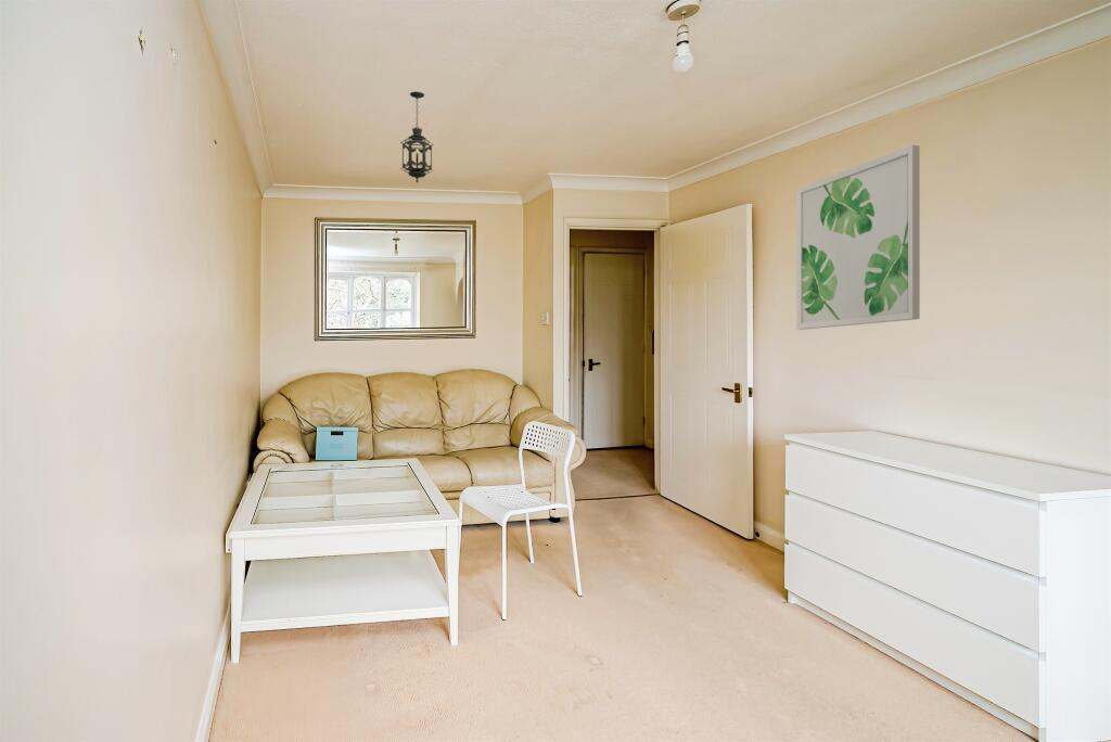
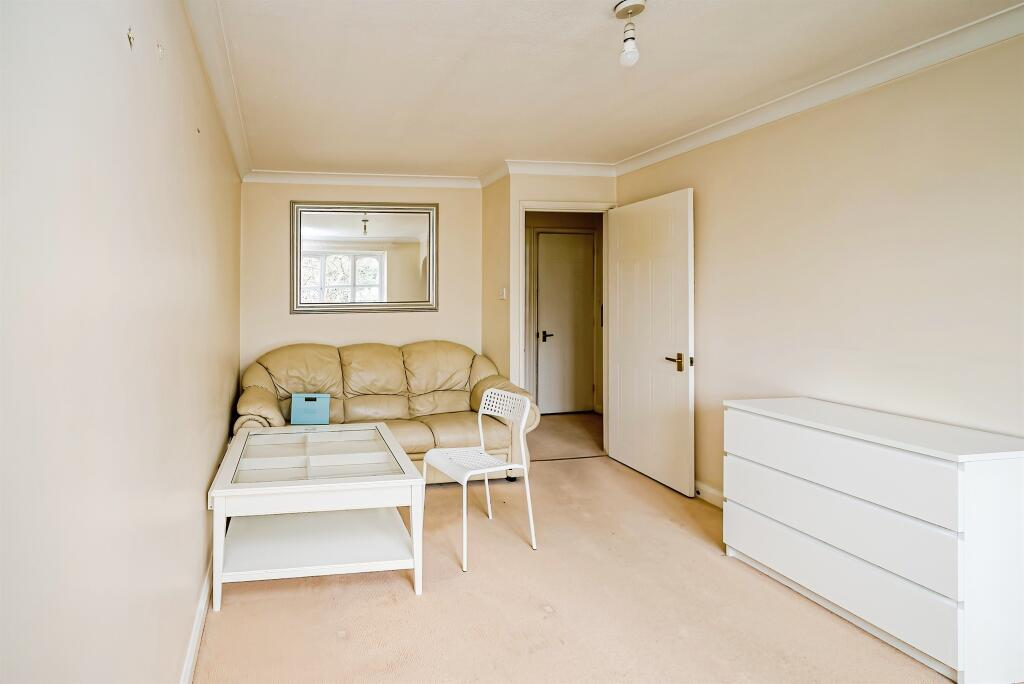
- wall art (852, 246)
- hanging lantern (417, 138)
